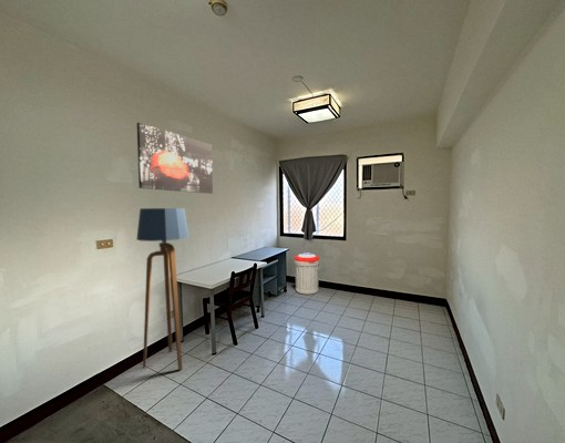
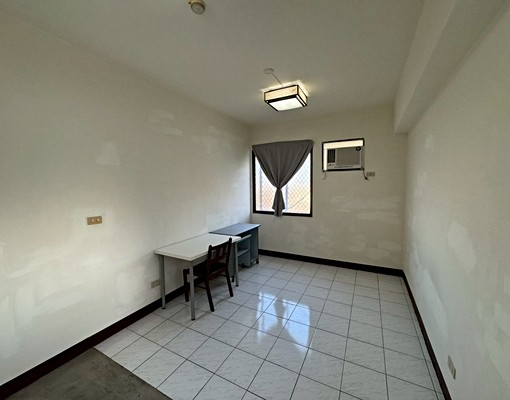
- floor lamp (165, 287)
- trash can (307, 271)
- wall art (179, 163)
